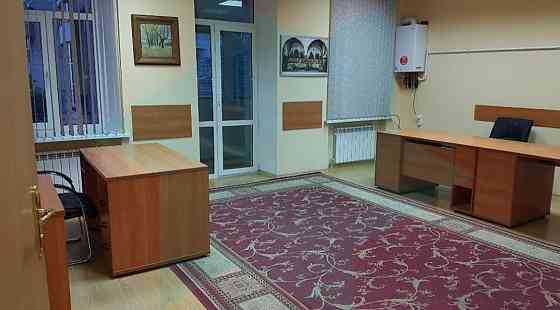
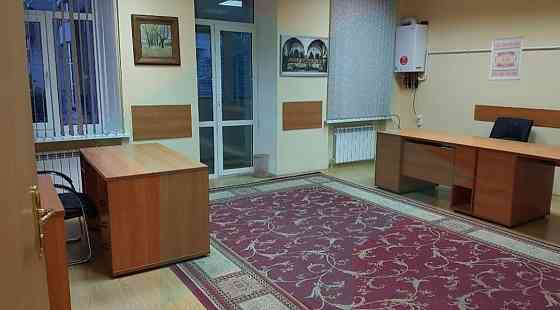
+ wall art (505, 59)
+ wastebasket (260, 165)
